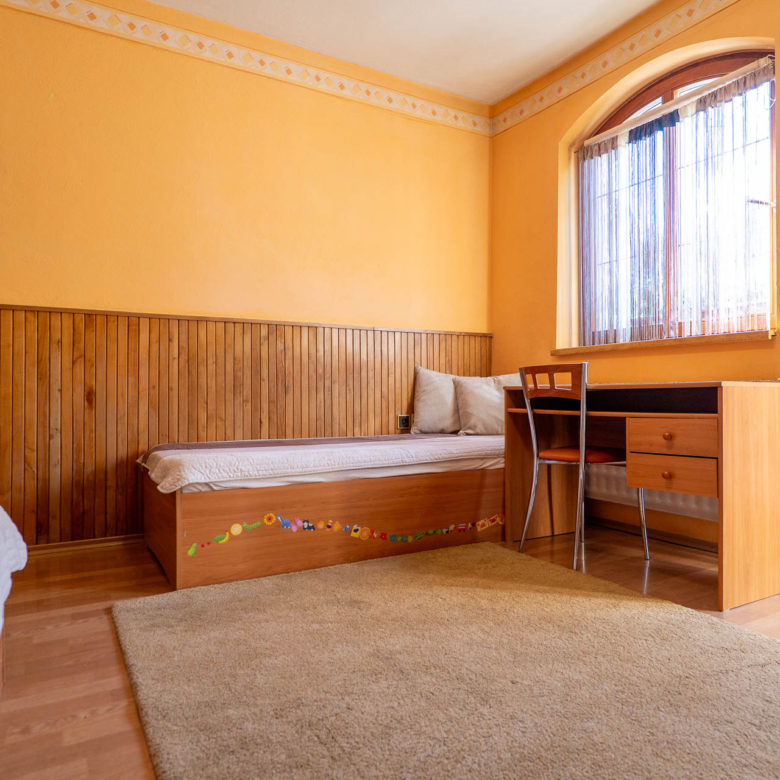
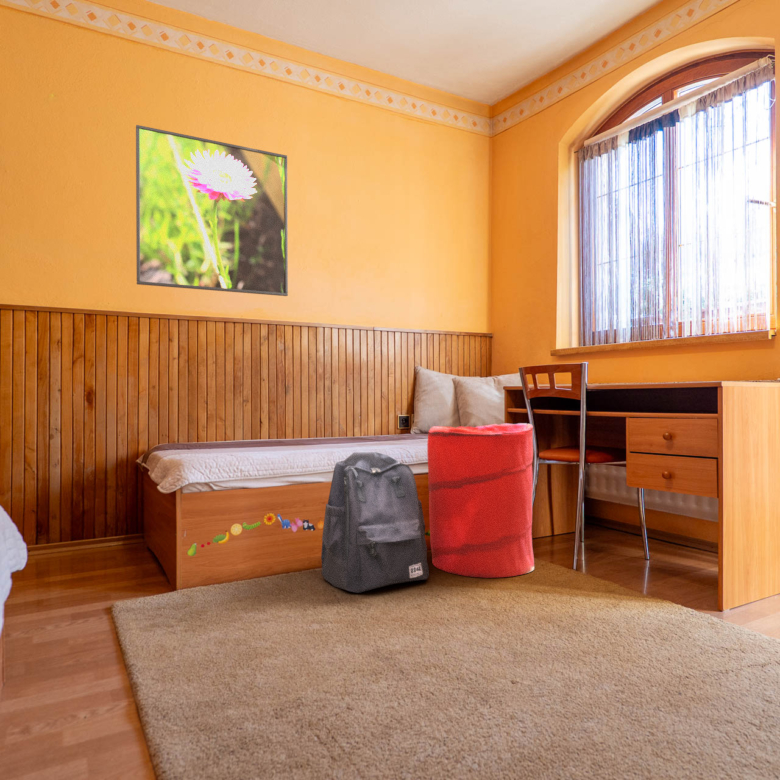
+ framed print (216, 216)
+ backpack (372, 515)
+ laundry hamper (479, 491)
